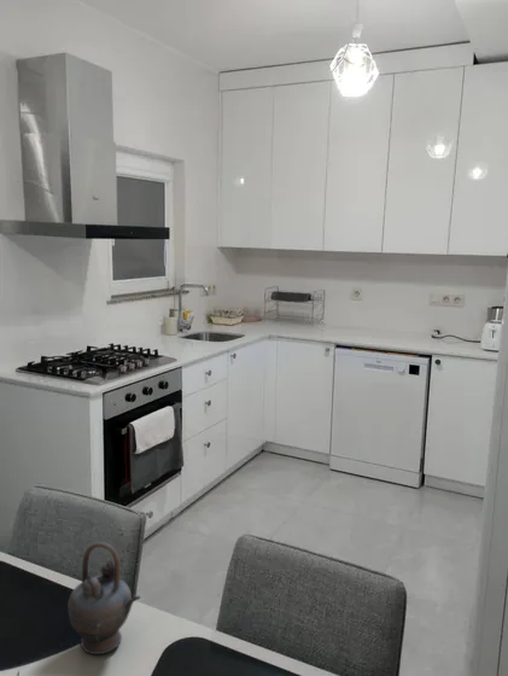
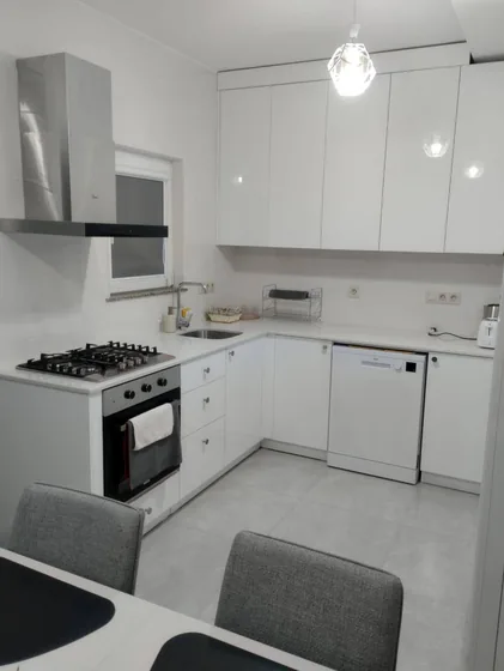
- teapot (105, 595)
